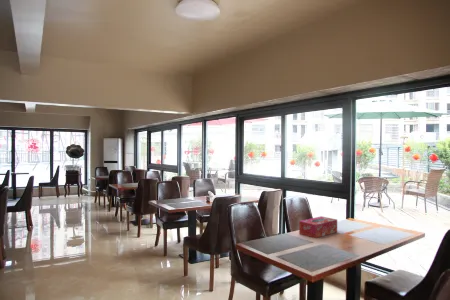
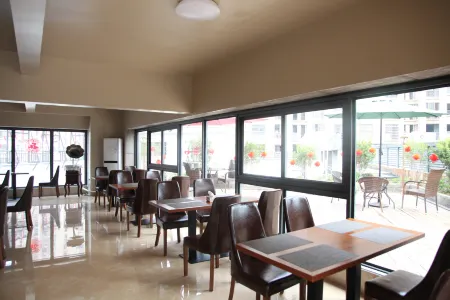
- tissue box (318, 226)
